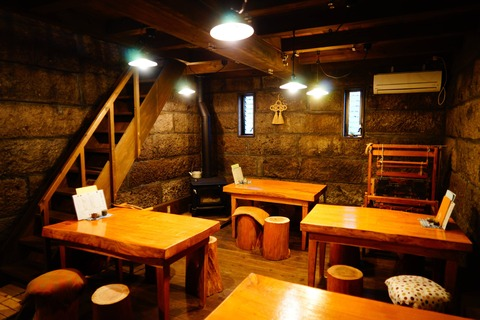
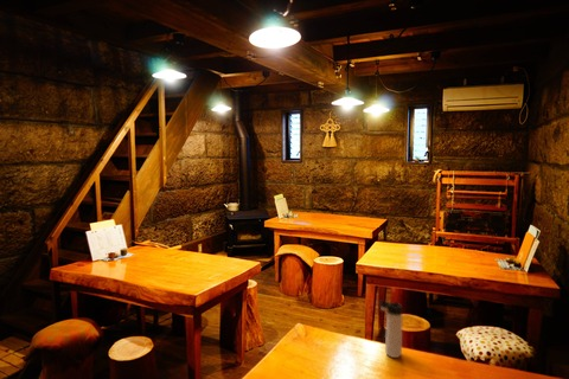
+ thermos bottle (390, 328)
